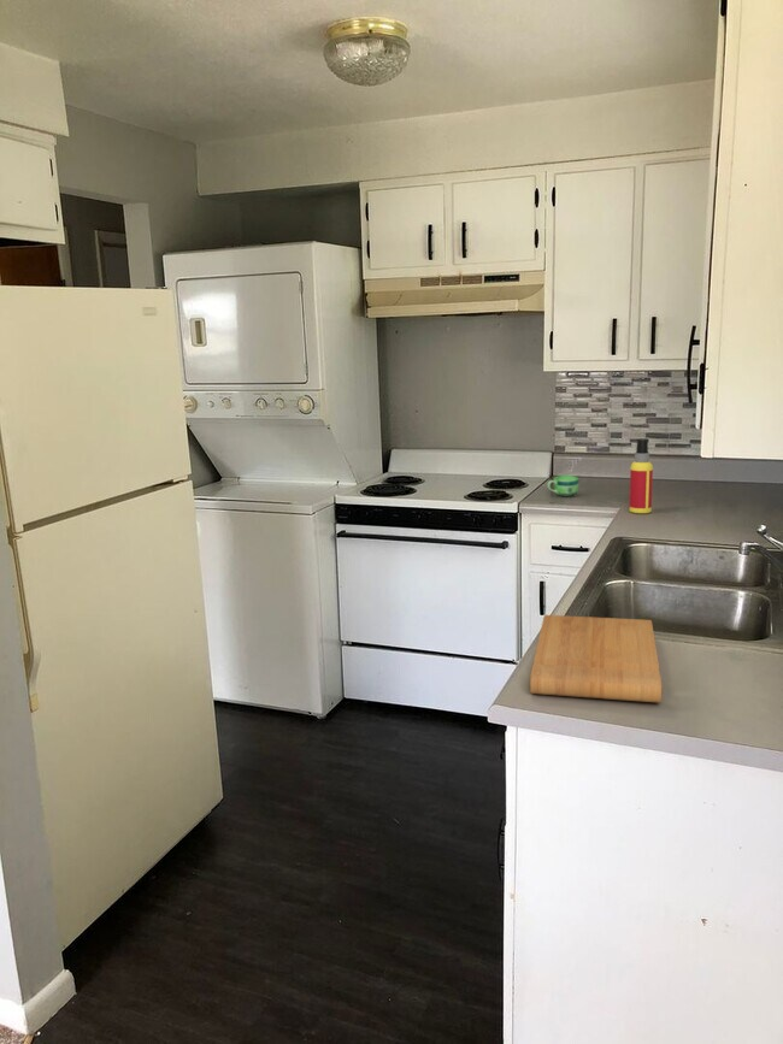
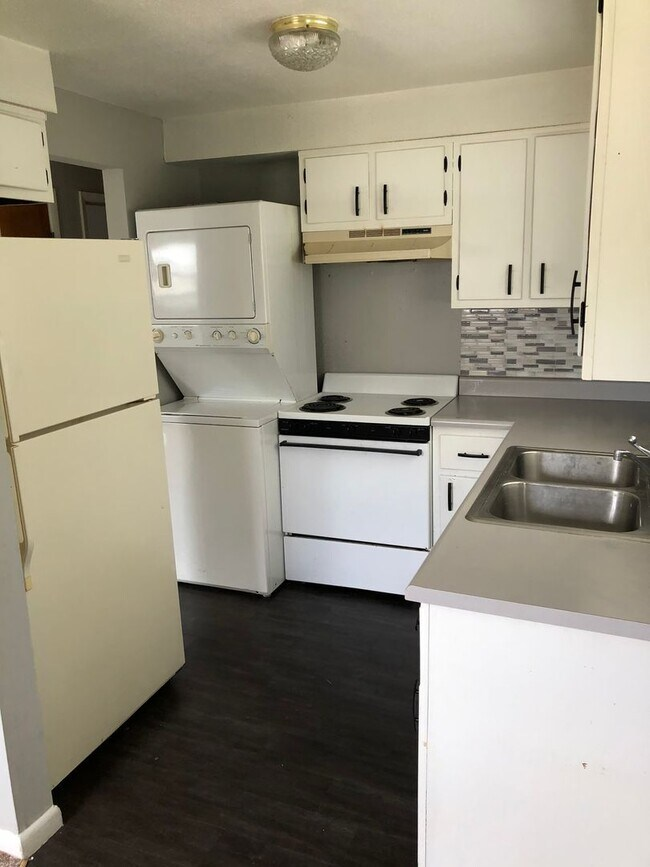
- spray bottle (641, 476)
- cup (563, 486)
- cutting board (595, 653)
